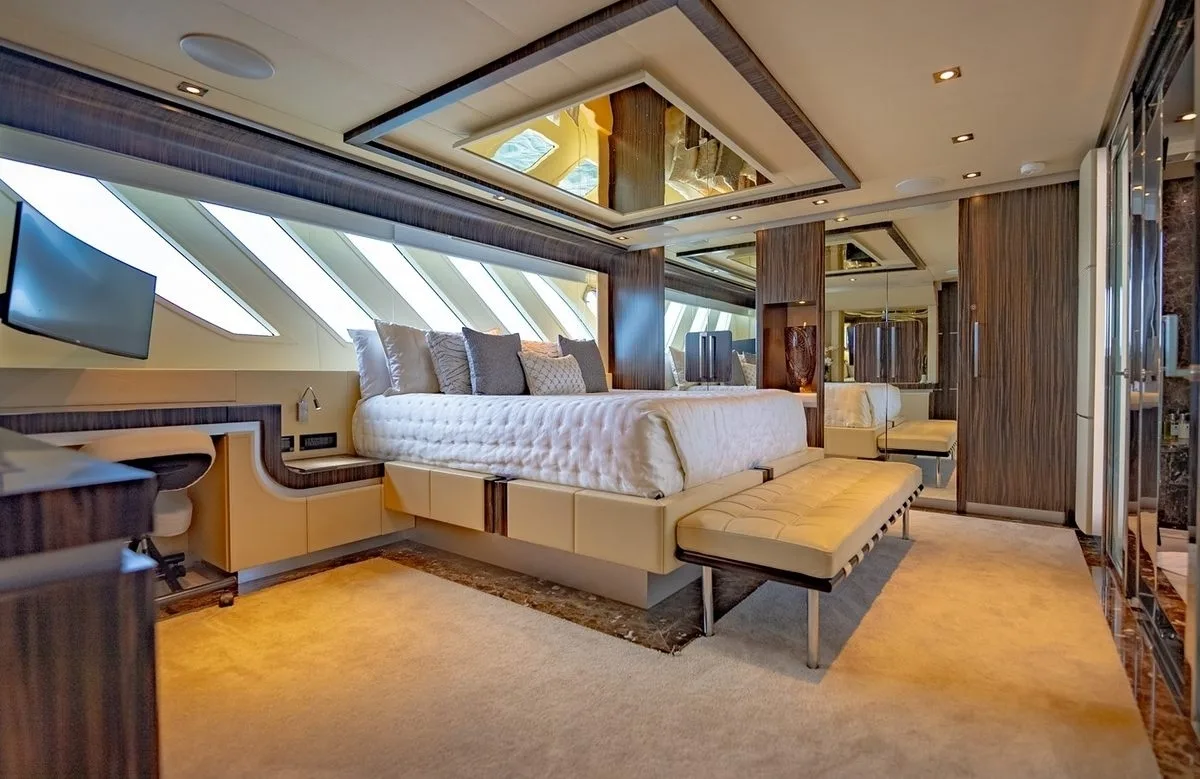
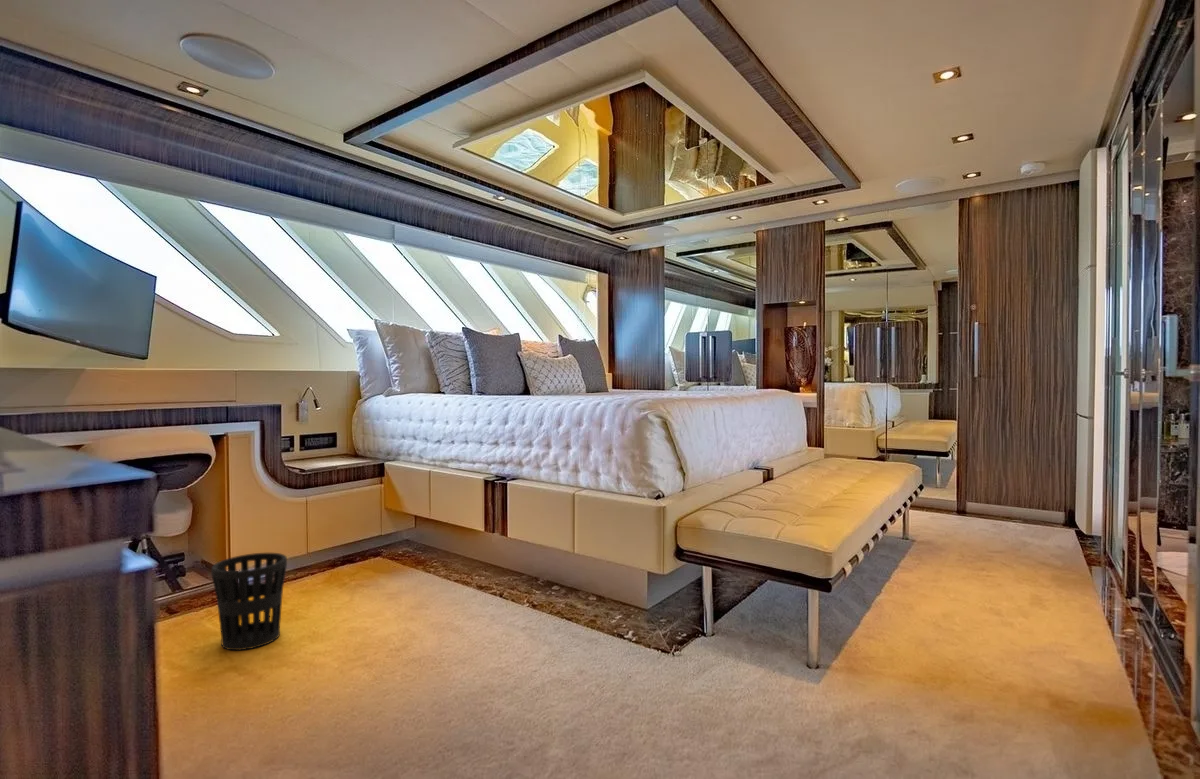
+ wastebasket (250, 600)
